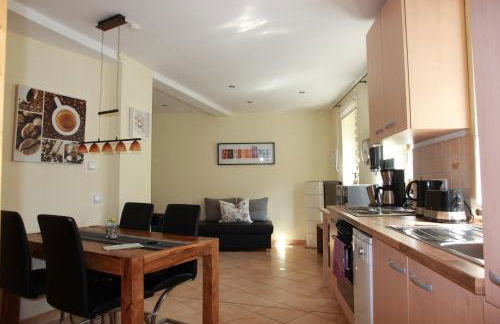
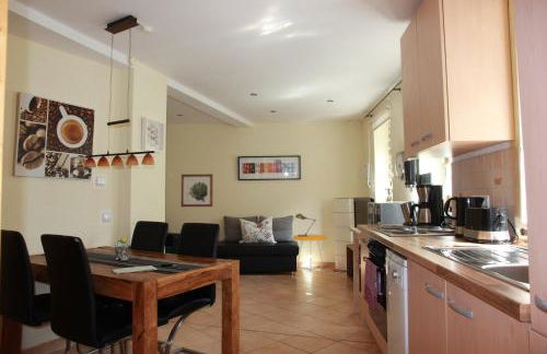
+ wall art (197, 190)
+ lamp (309, 228)
+ side table (310, 251)
